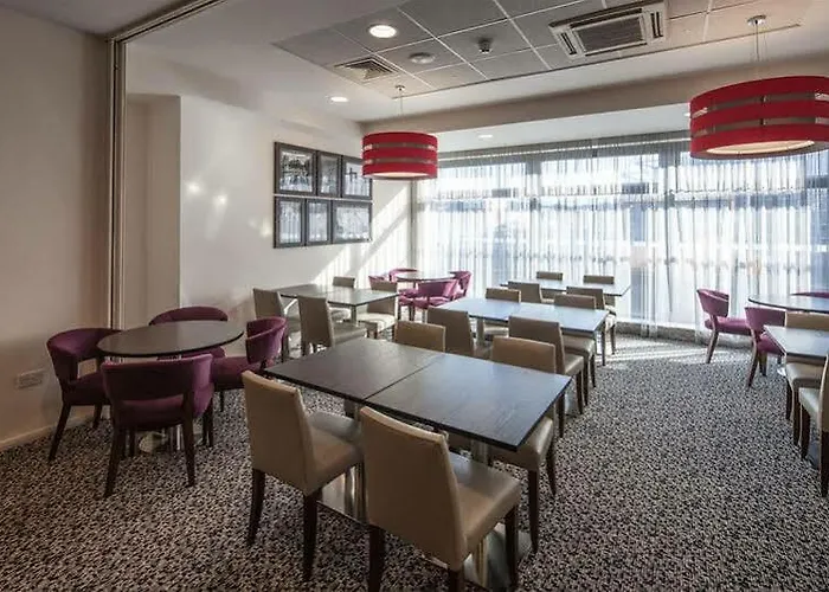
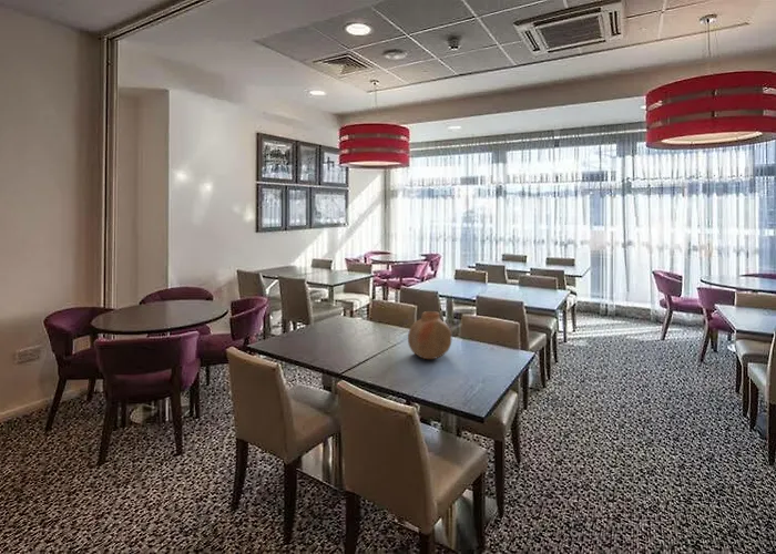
+ vase (430, 335)
